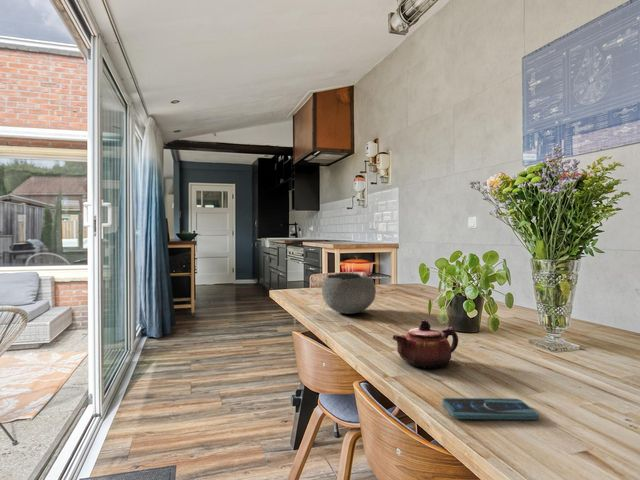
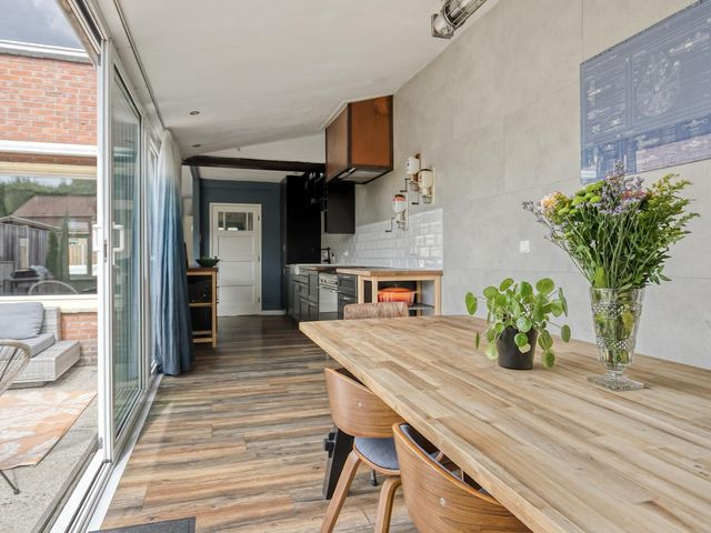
- teapot (426, 341)
- smartphone (488, 408)
- bowl (348, 293)
